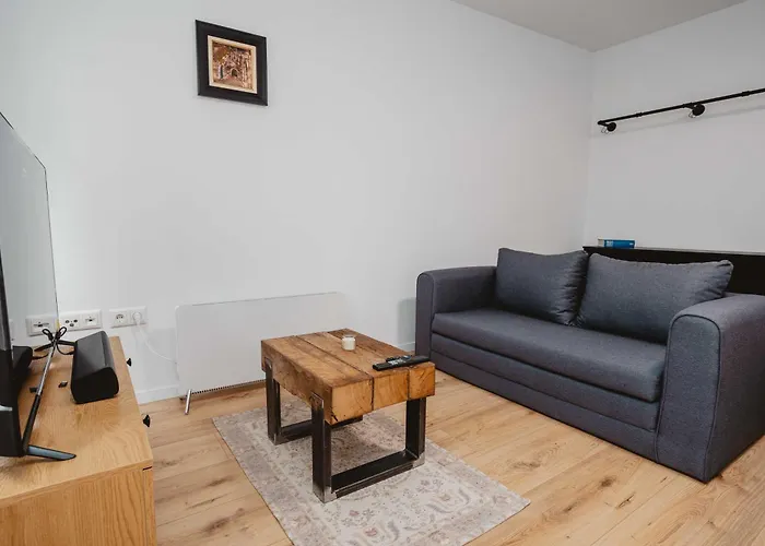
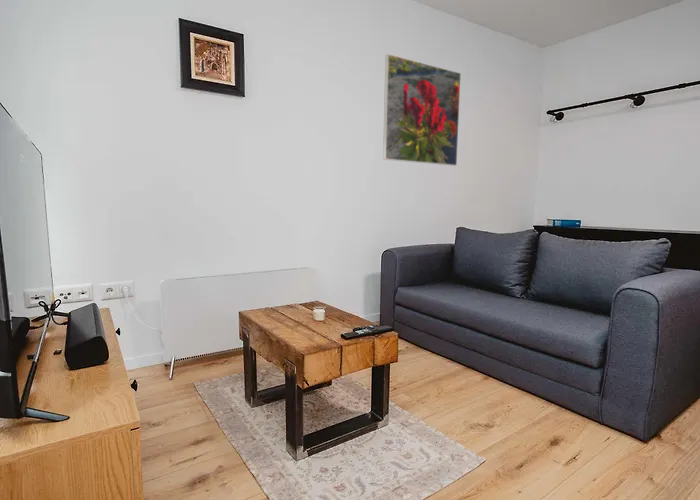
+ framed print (423, 114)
